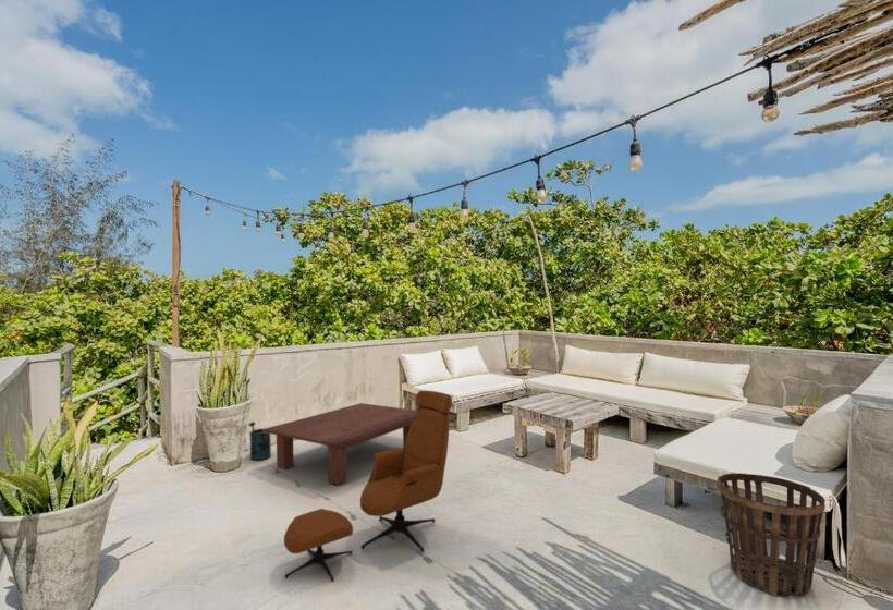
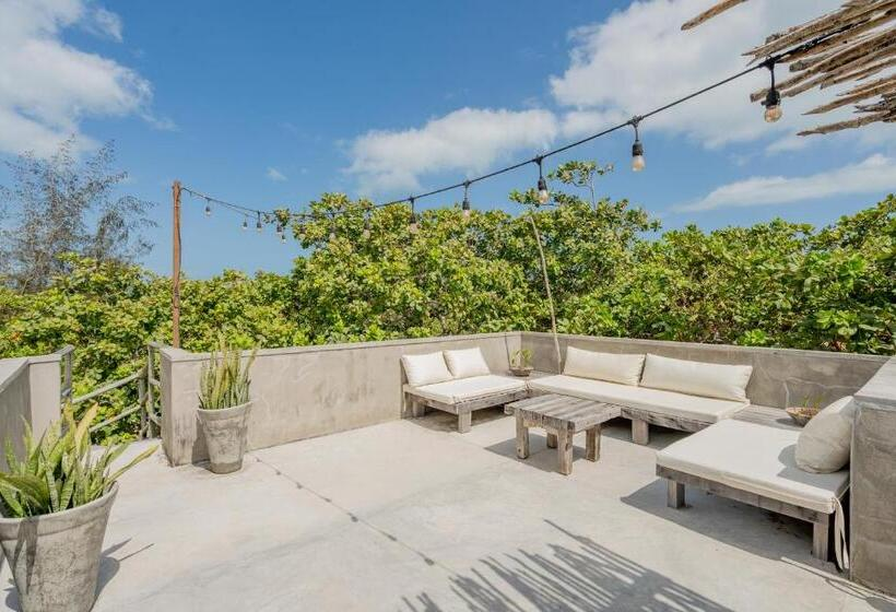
- watering can (258, 440)
- basket (769, 530)
- coffee table (351, 438)
- lounge chair (376, 473)
